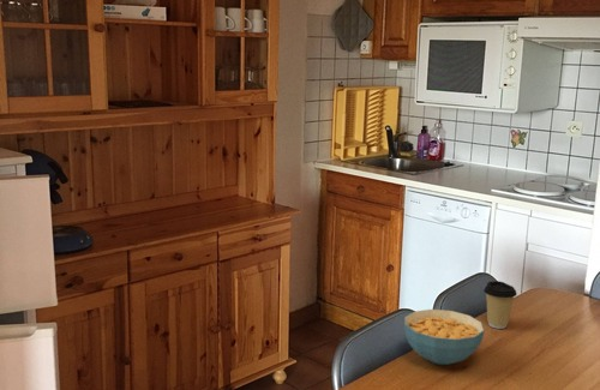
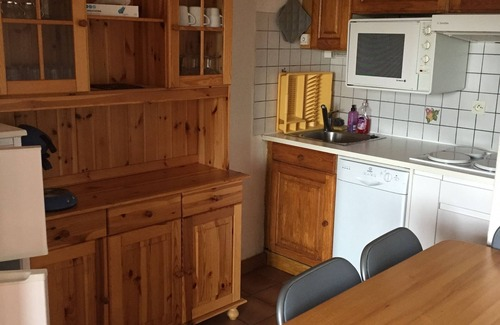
- coffee cup (498, 305)
- cereal bowl (442, 341)
